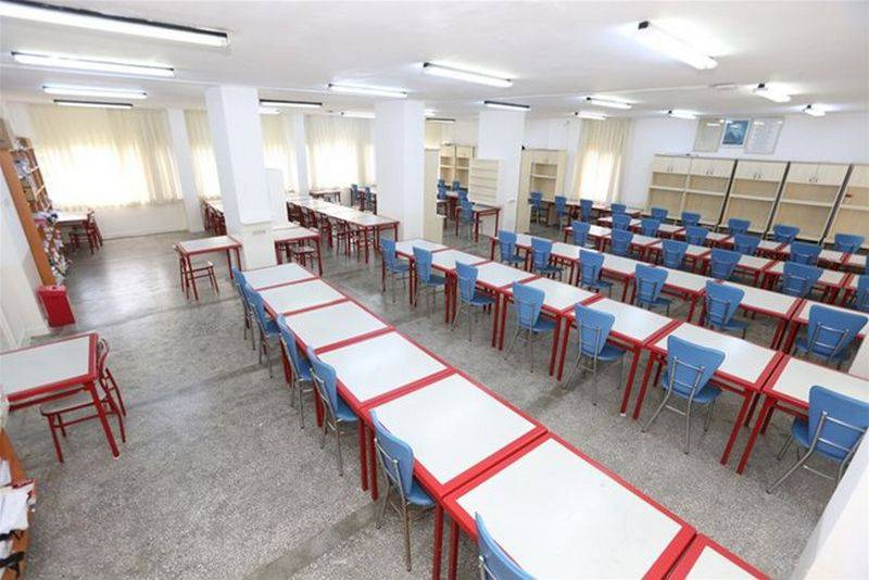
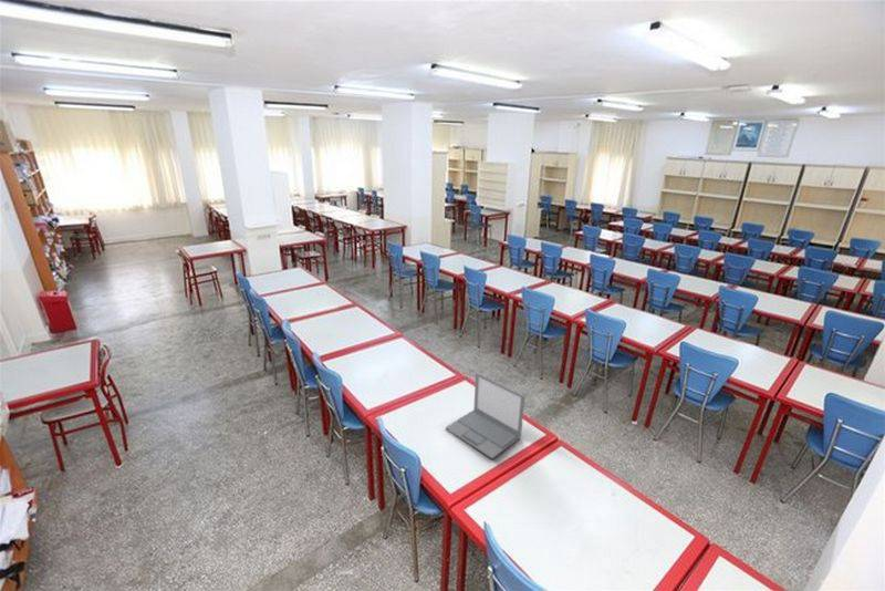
+ laptop (483, 413)
